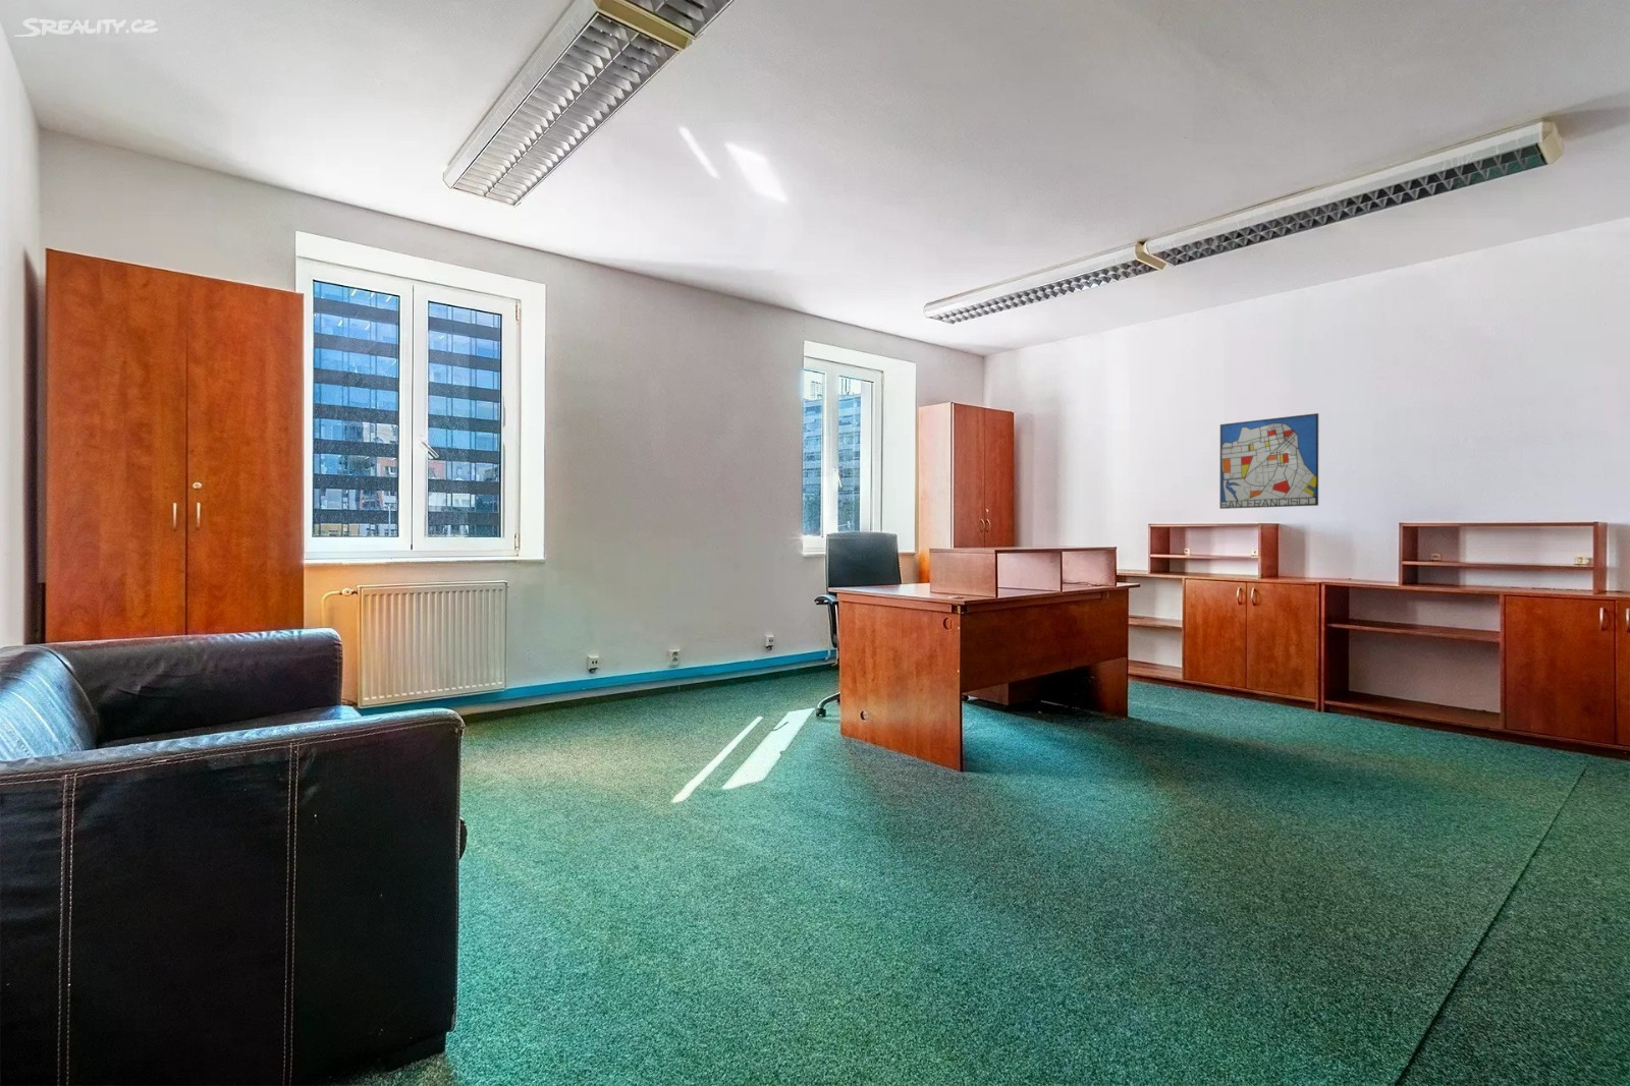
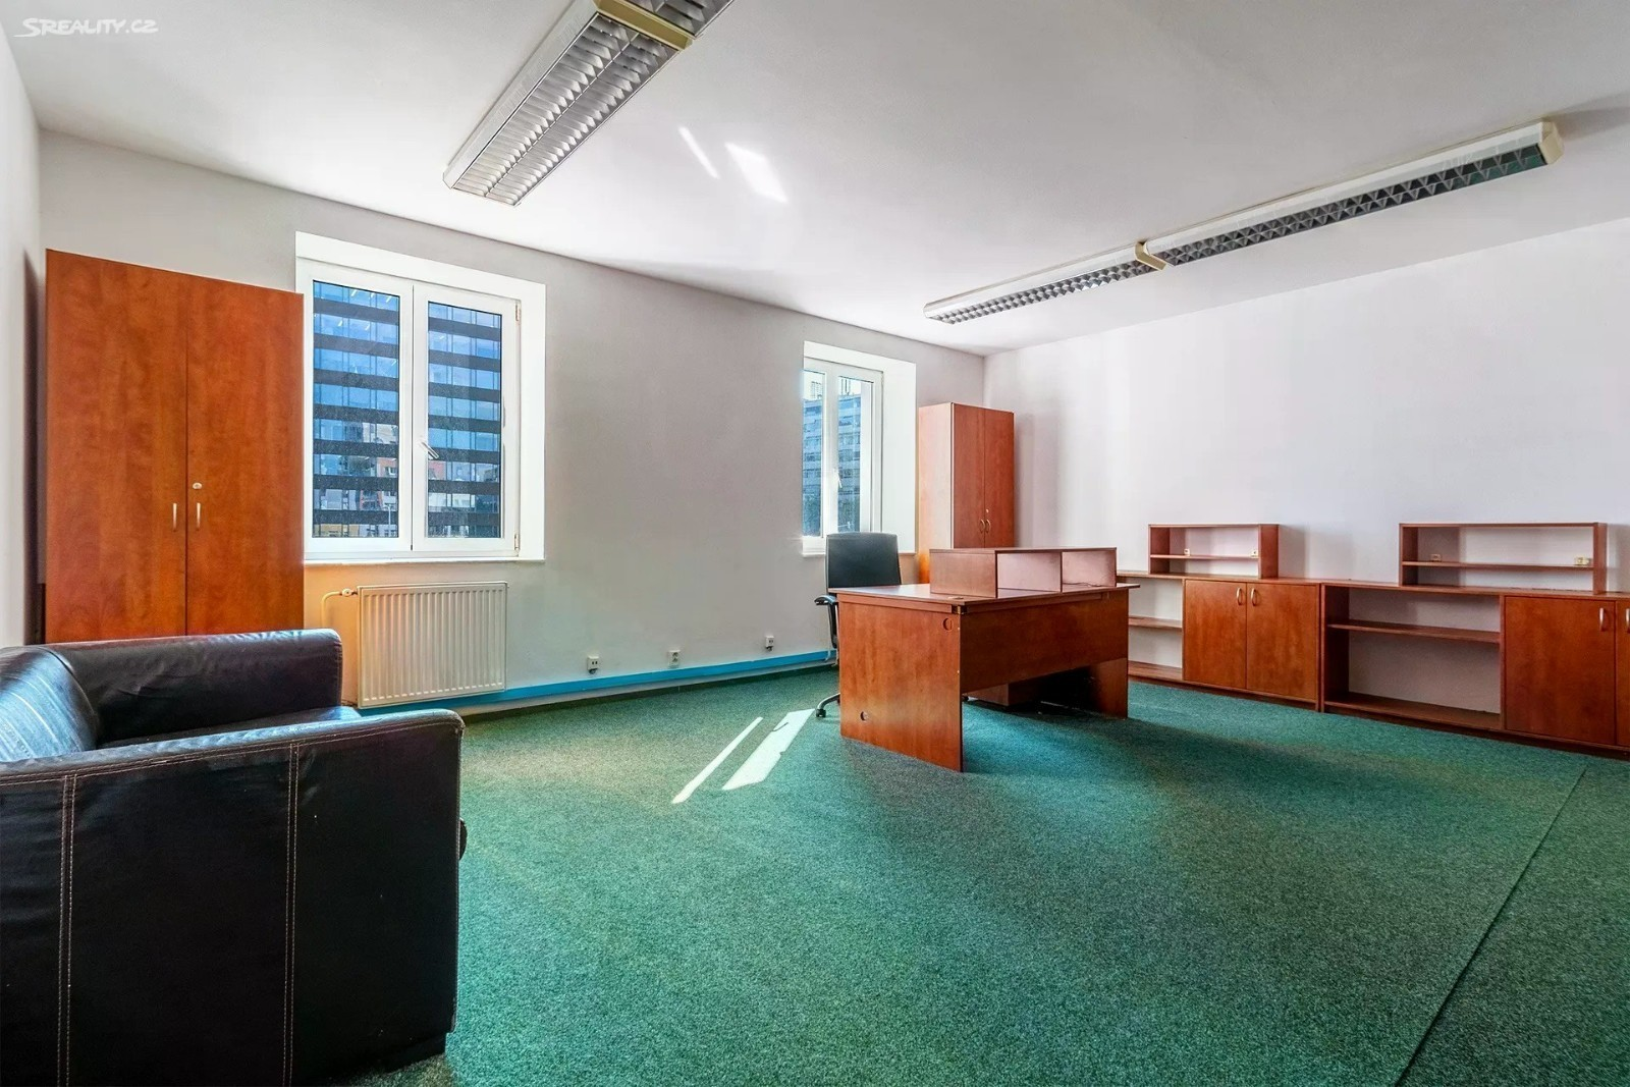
- wall art (1266, 463)
